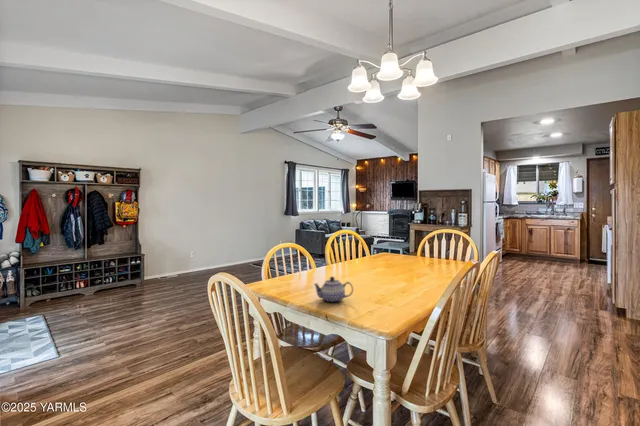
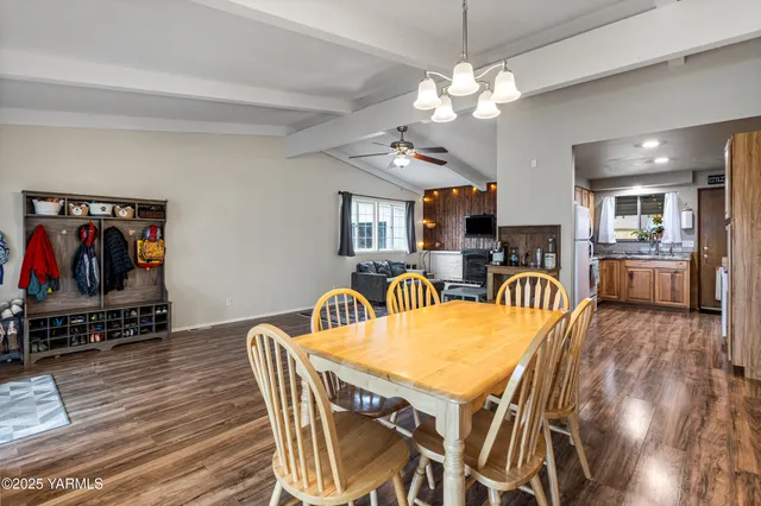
- teapot (333, 288)
